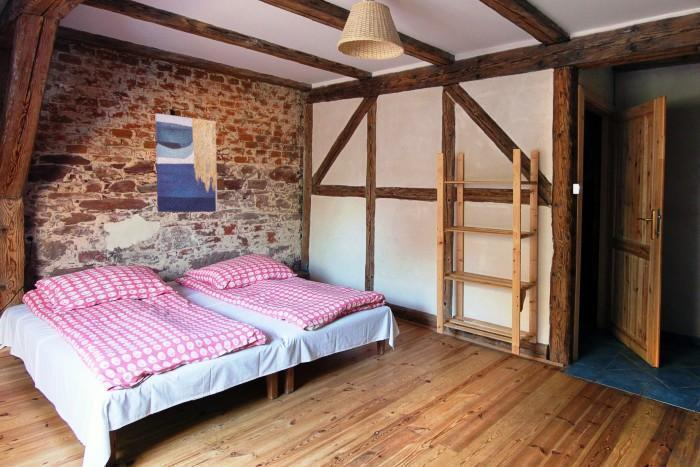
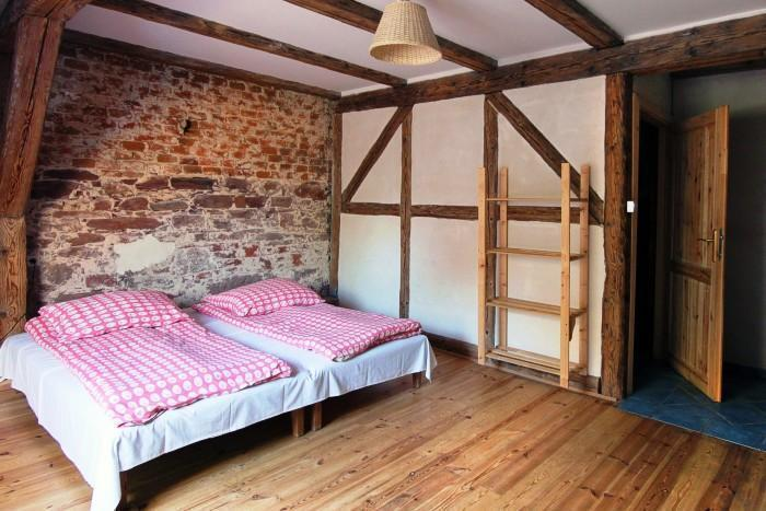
- wall art (187, 165)
